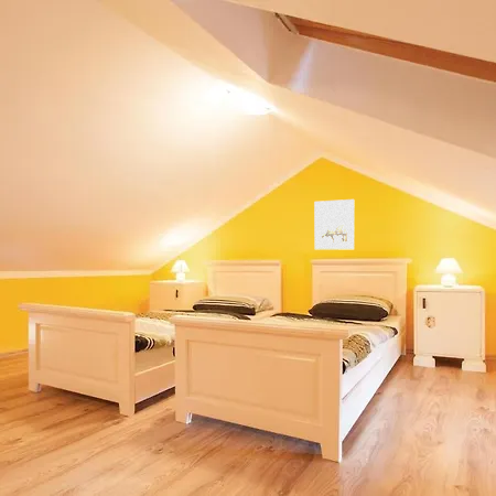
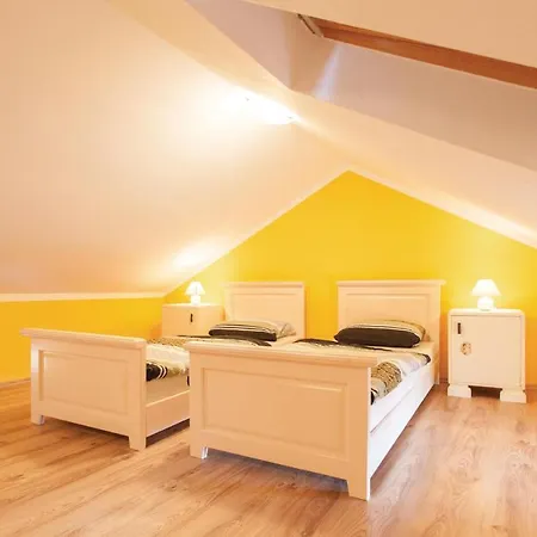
- wall art (334, 225)
